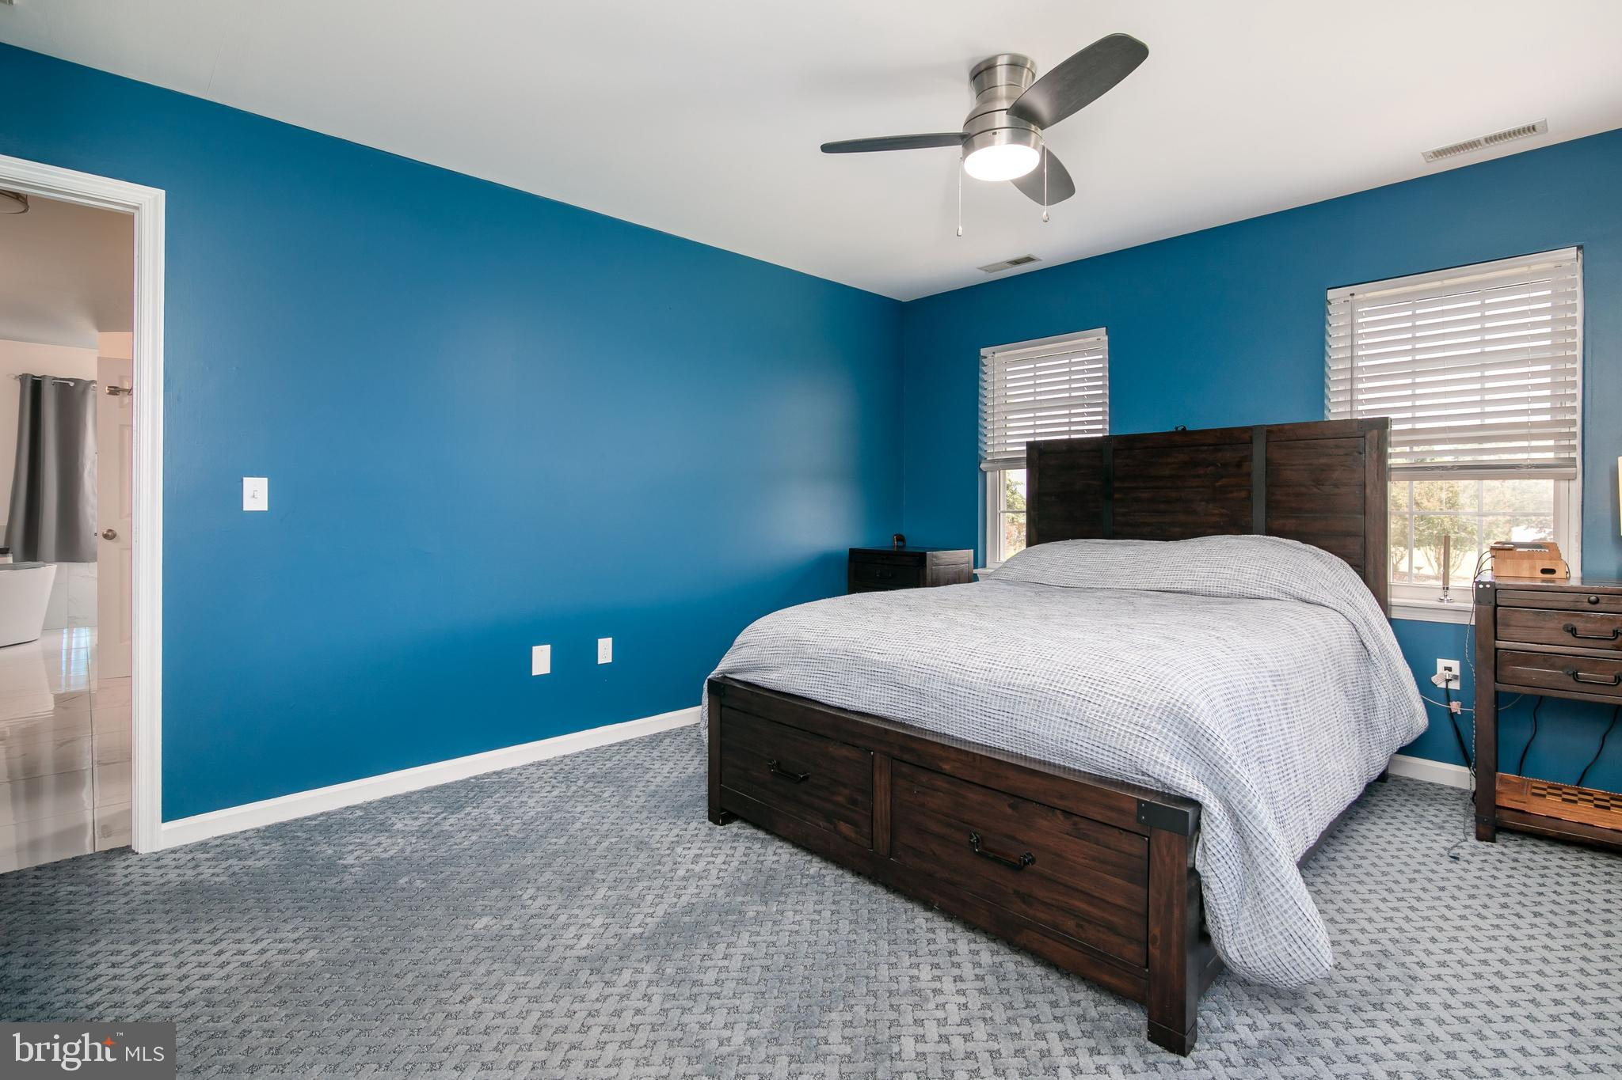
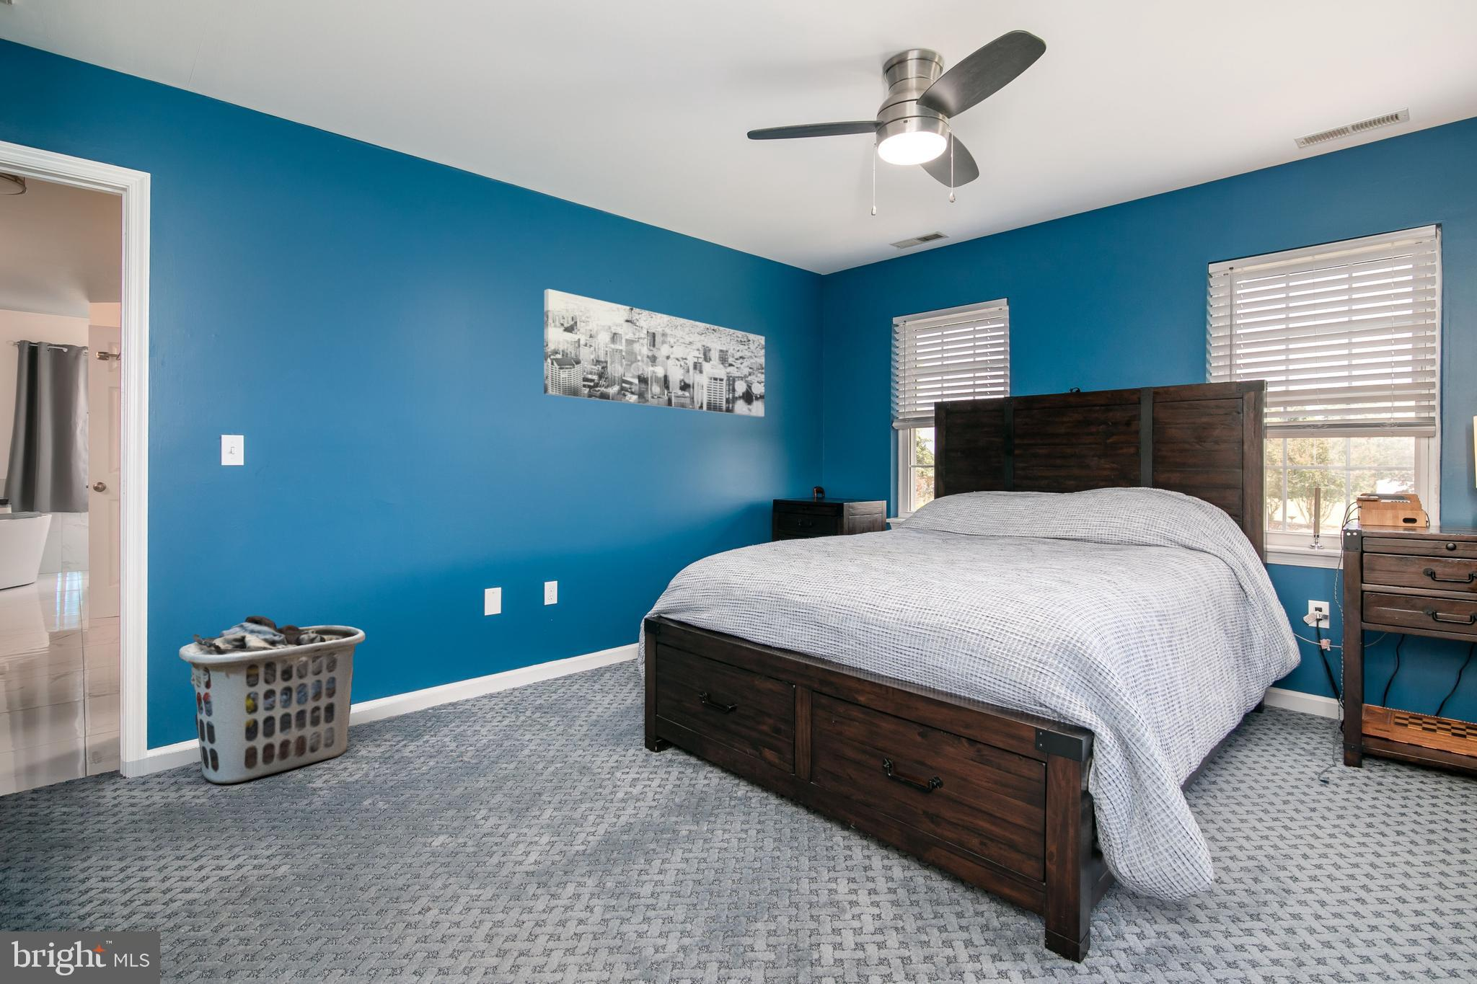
+ wall art (669, 361)
+ clothes hamper (278, 687)
